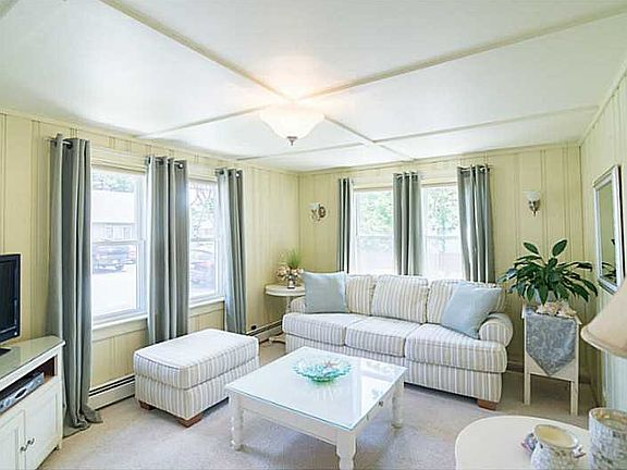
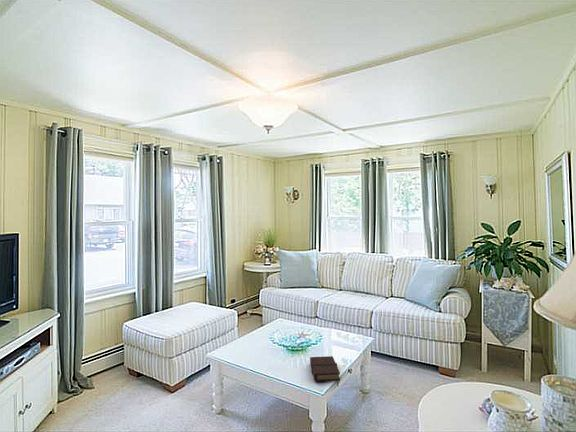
+ book (324, 368)
